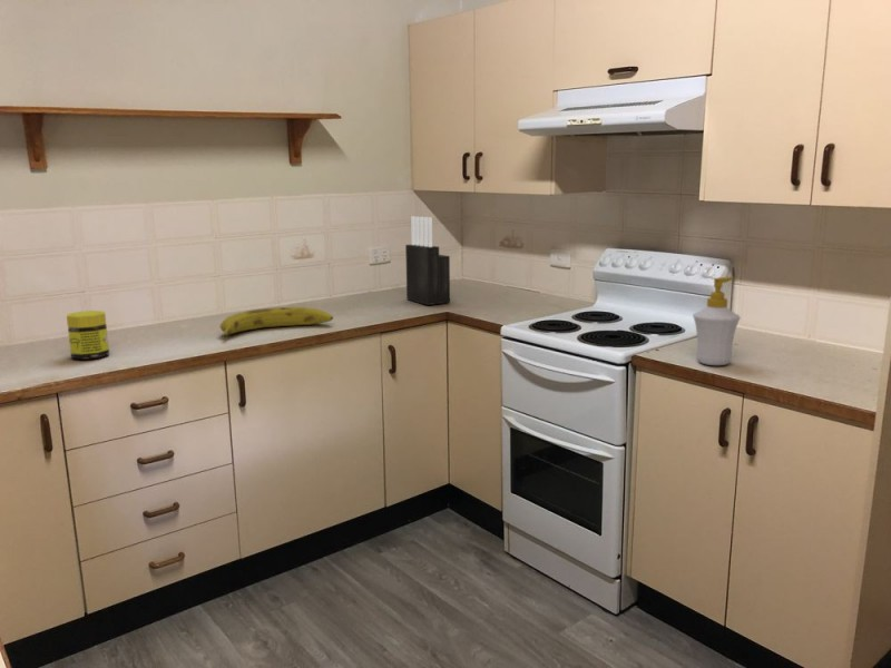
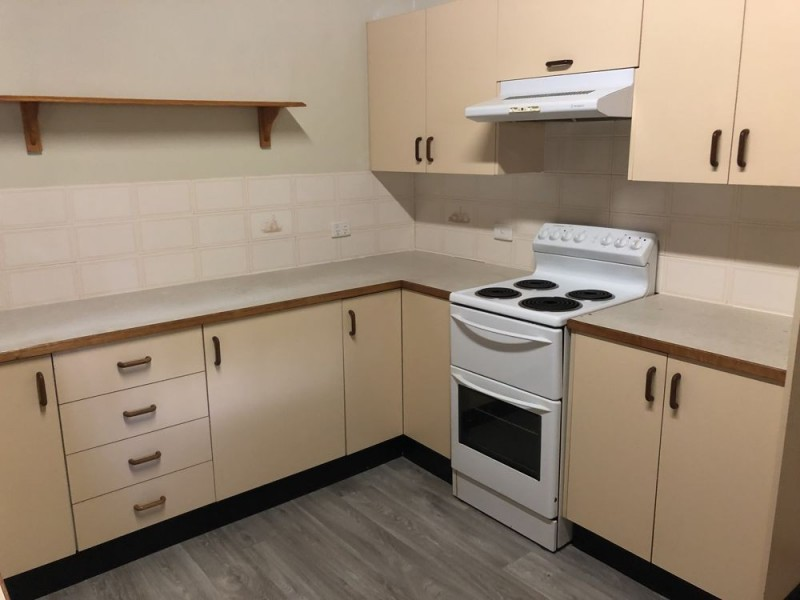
- knife block (429, 258)
- soap bottle (715, 320)
- jar (88, 335)
- fruit (277, 320)
